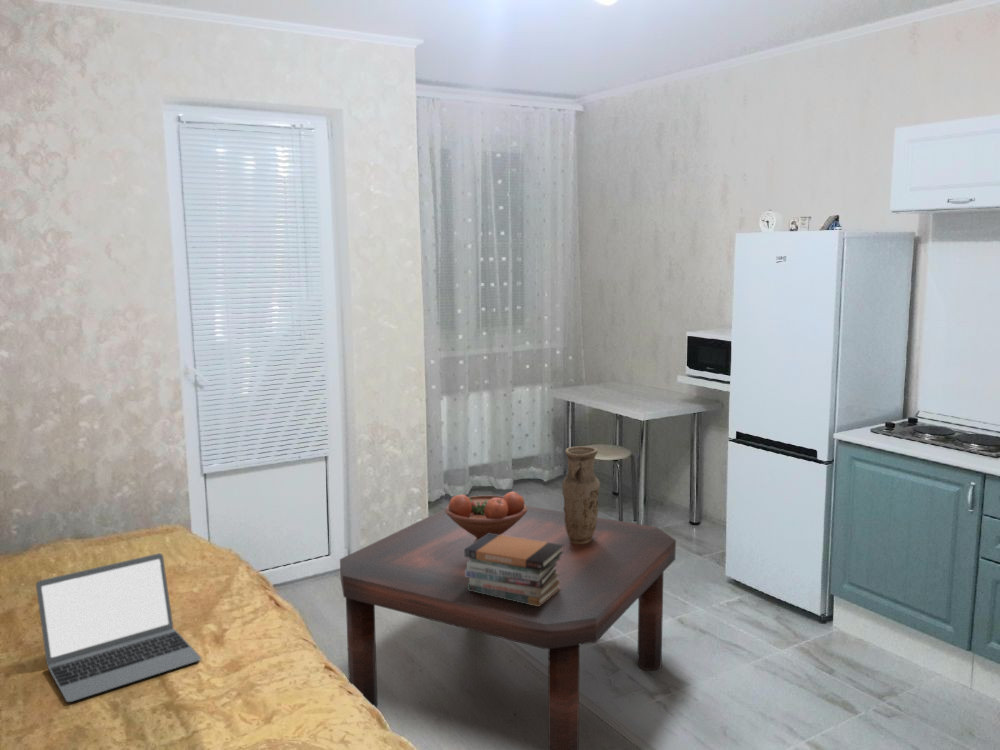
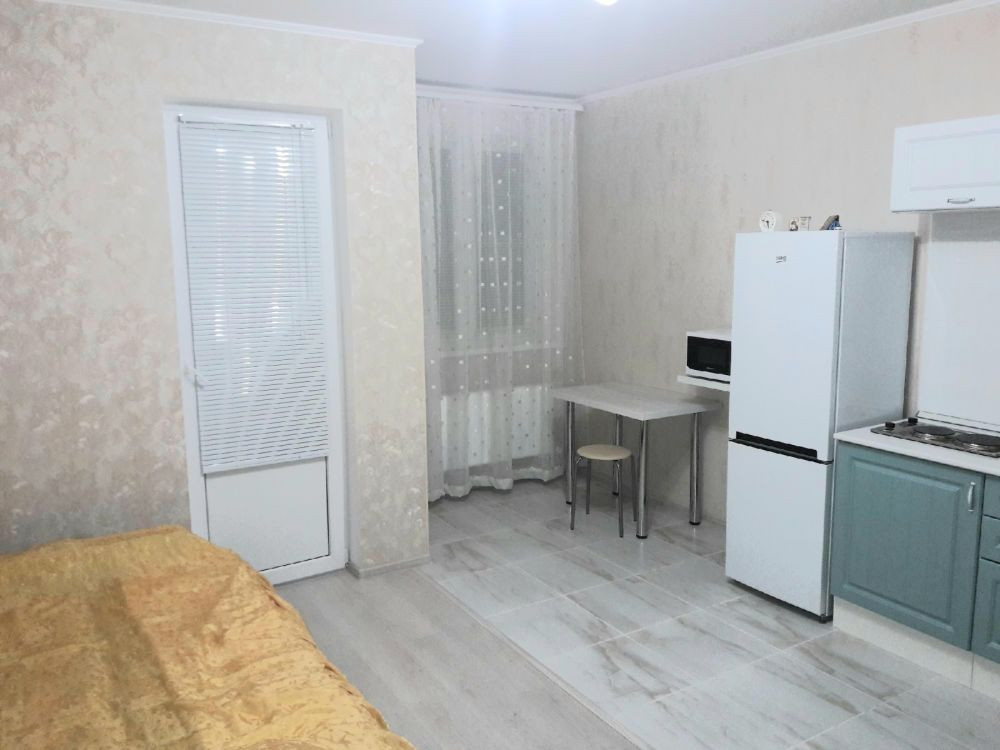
- book stack (513, 567)
- vase (581, 494)
- fruit bowl (486, 519)
- laptop (119, 621)
- coffee table (513, 616)
